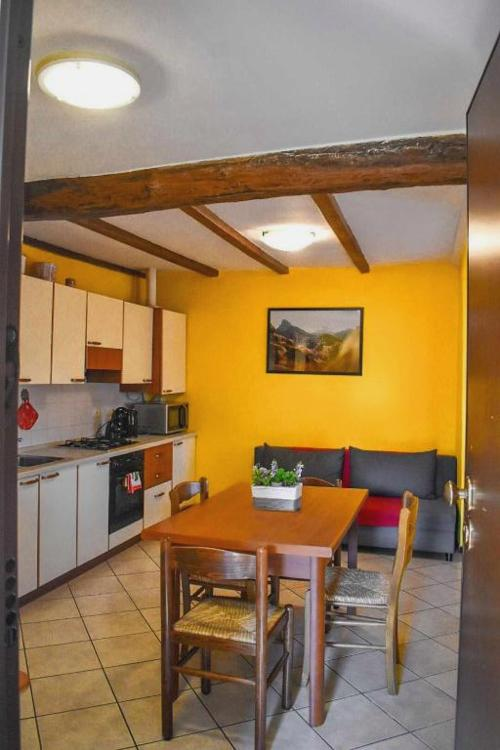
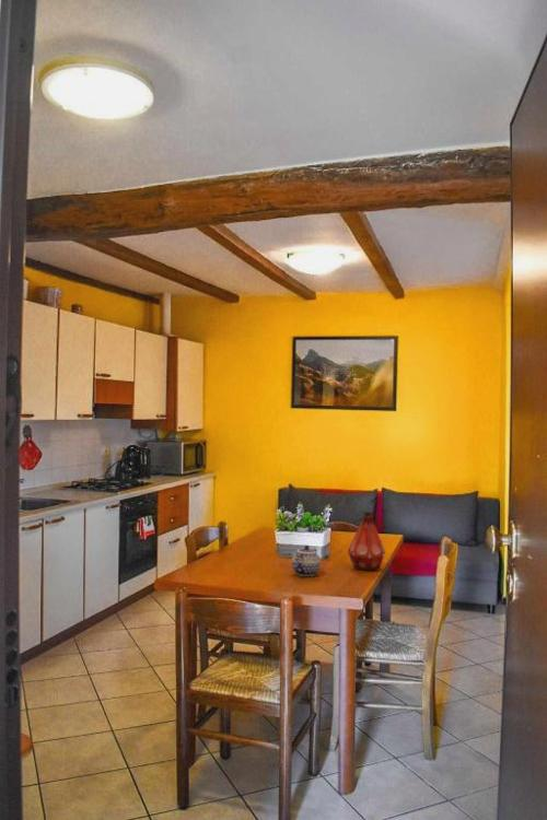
+ bottle (366, 539)
+ teapot (305, 560)
